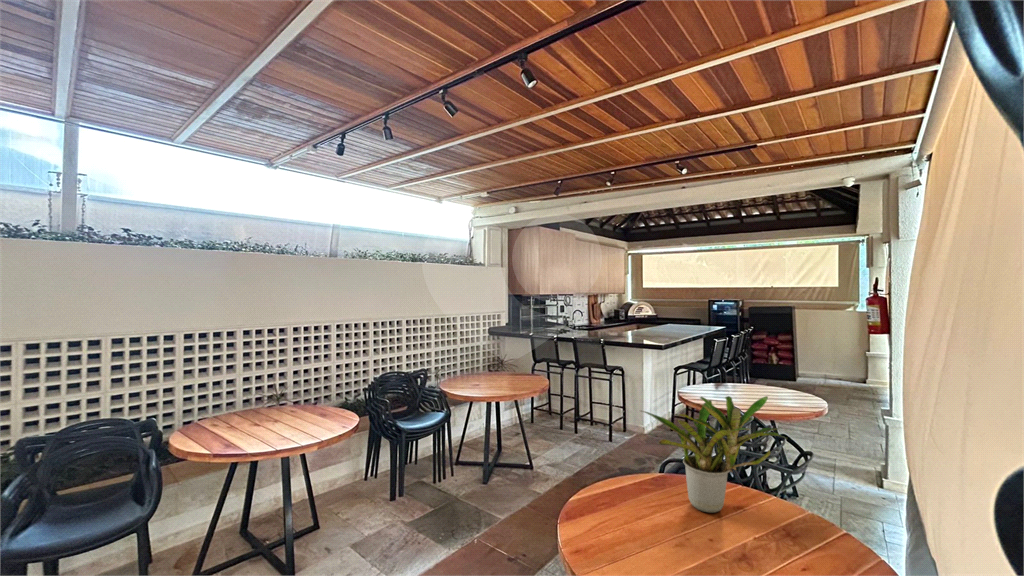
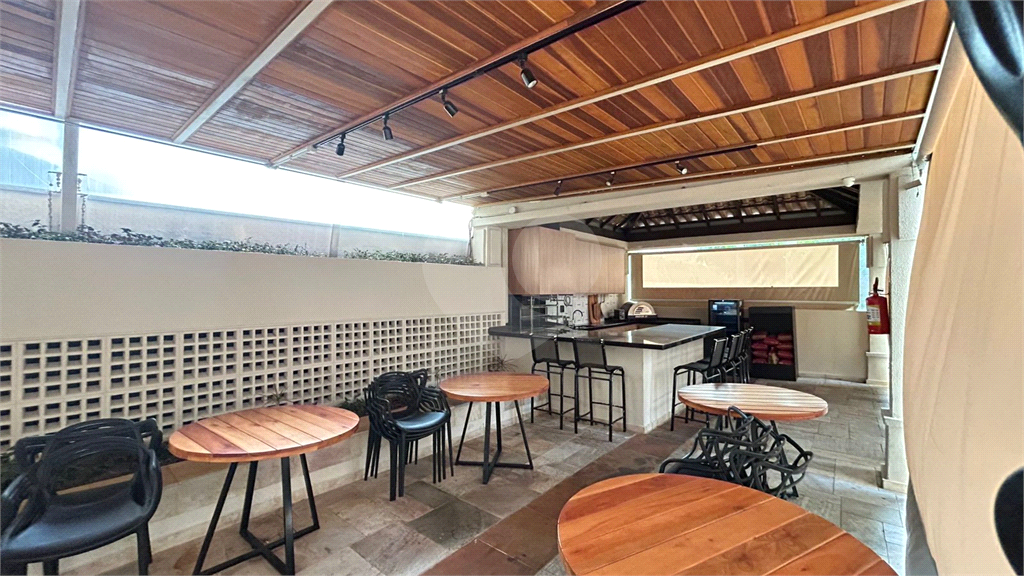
- potted plant (718, 451)
